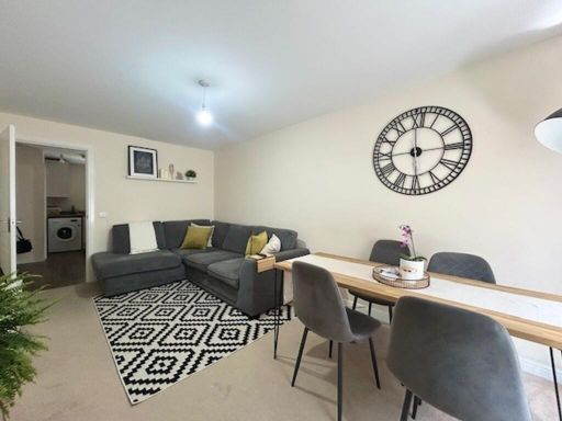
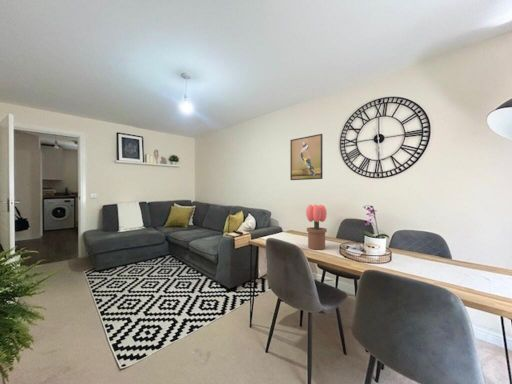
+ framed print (305, 158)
+ potted flower (316, 226)
